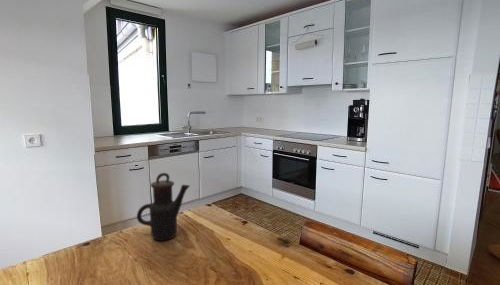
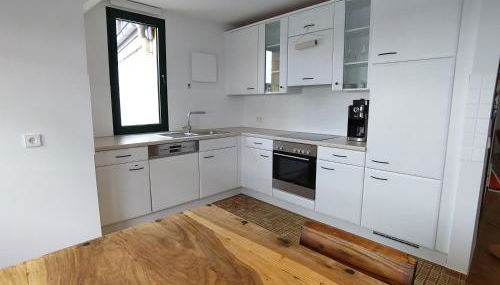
- teapot (163, 204)
